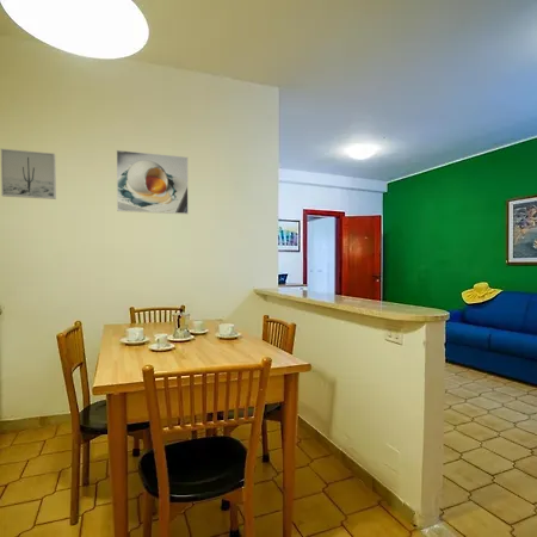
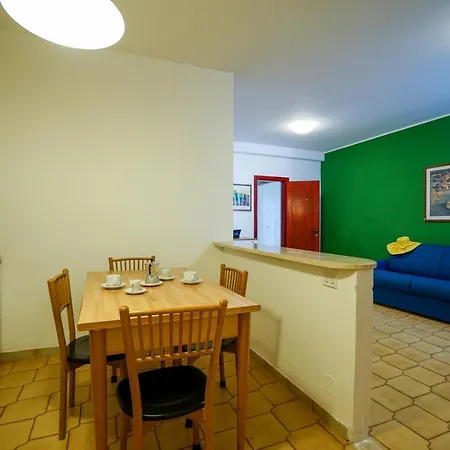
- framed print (153, 183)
- wall art (29, 174)
